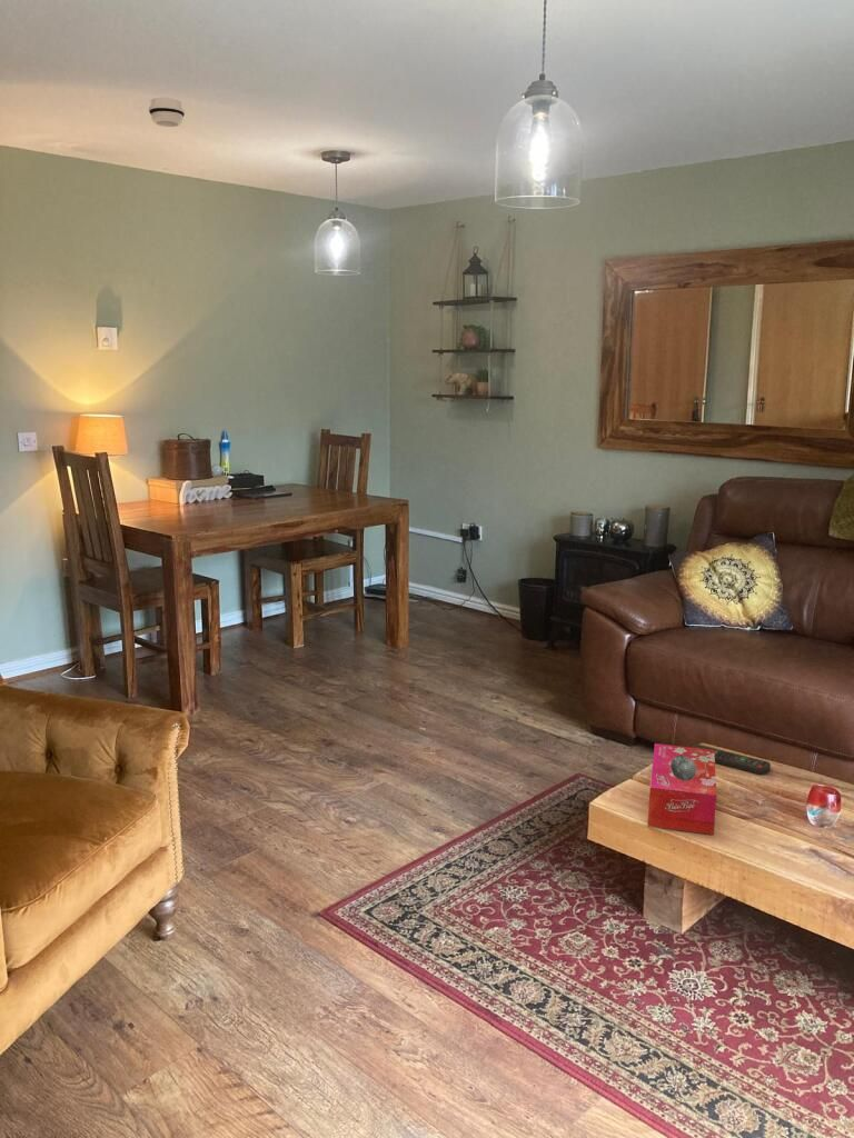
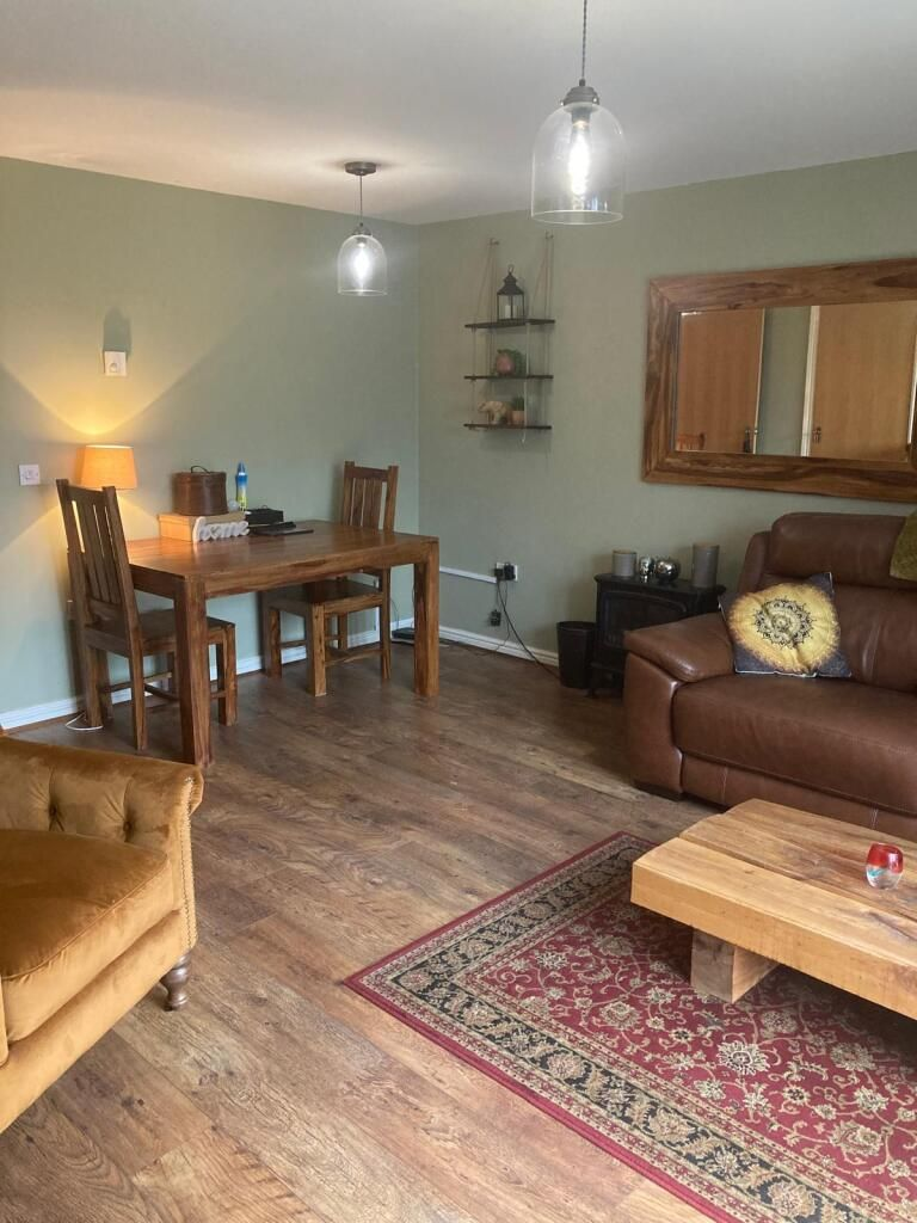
- remote control (727, 758)
- tissue box (682, 786)
- smoke detector (167, 112)
